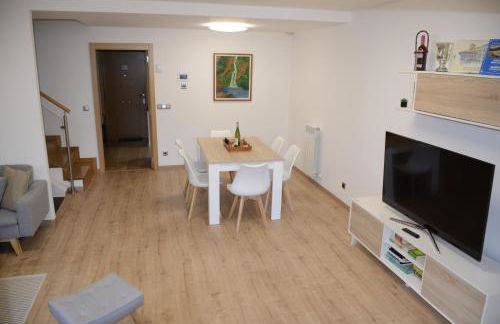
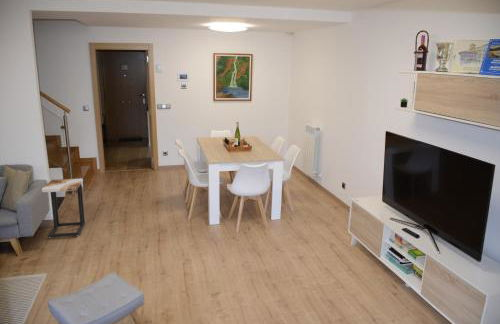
+ side table (57, 207)
